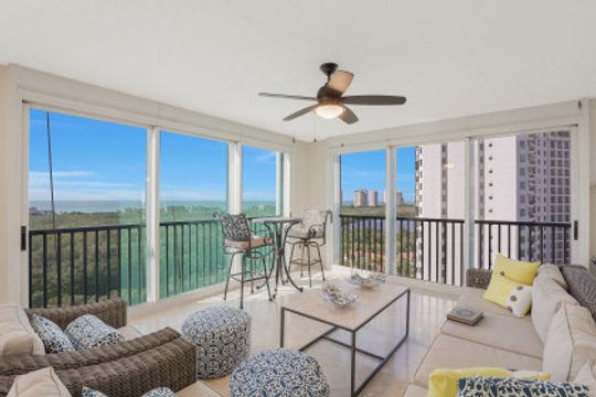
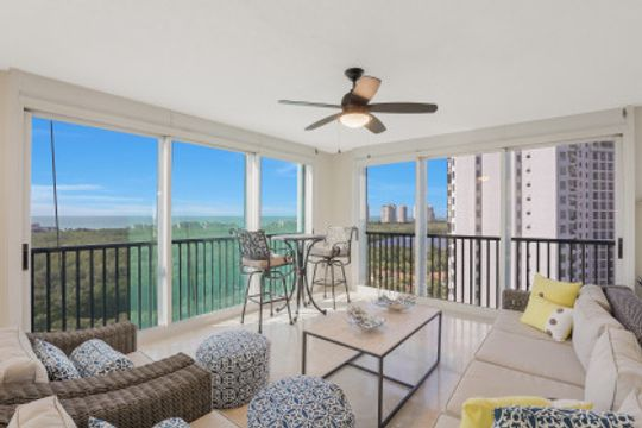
- hardback book (465, 314)
